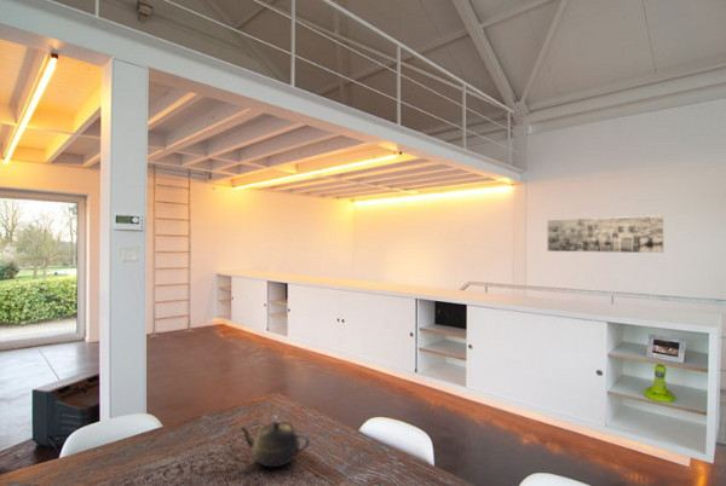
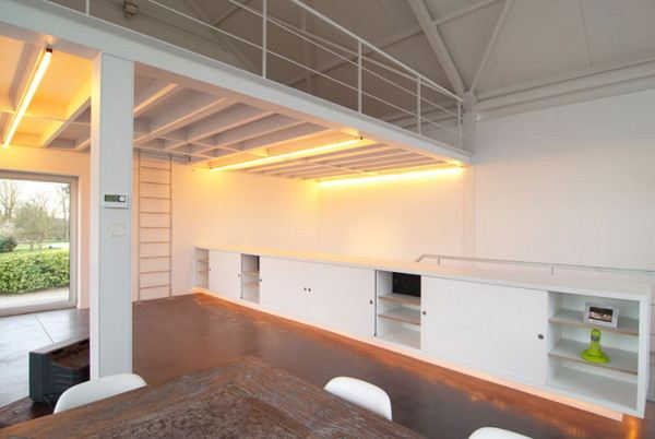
- wall art (600, 235)
- teapot (273, 439)
